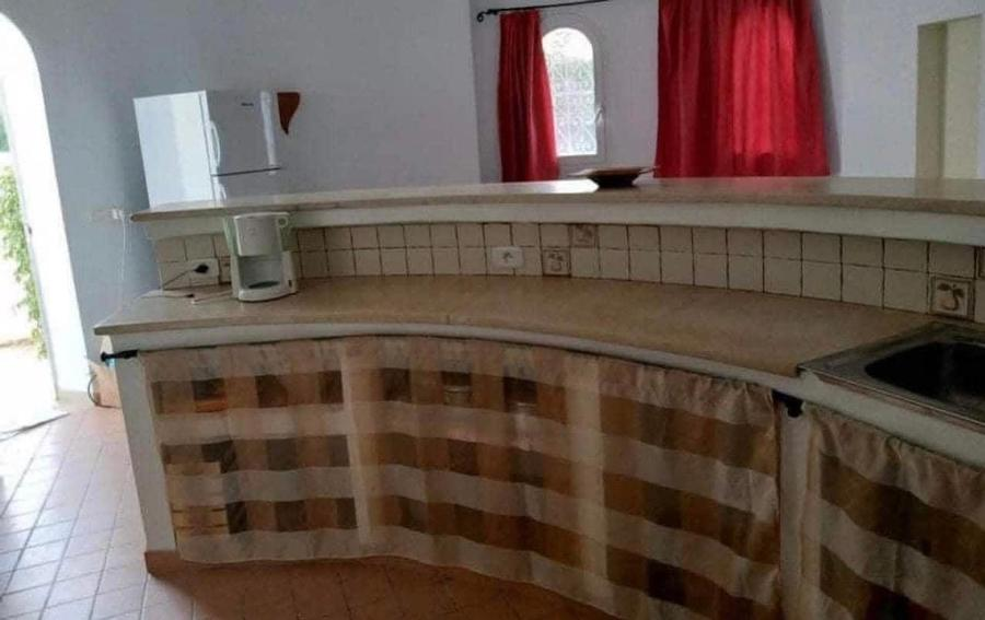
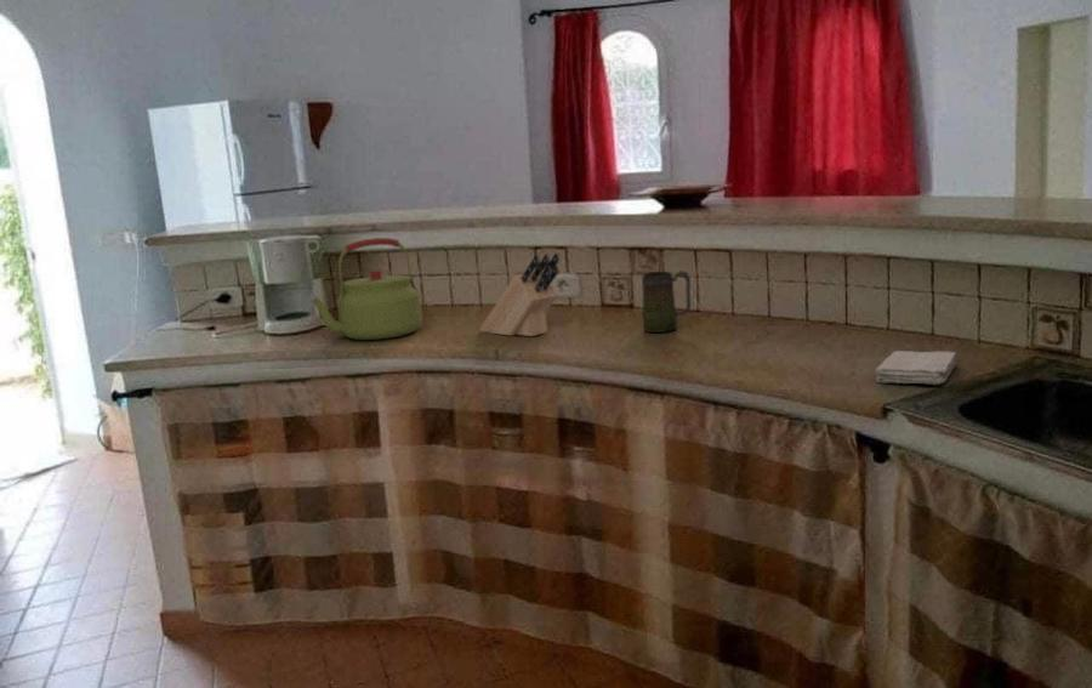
+ mug (666, 300)
+ kettle (364, 288)
+ knife block (521, 292)
+ washcloth (916, 365)
